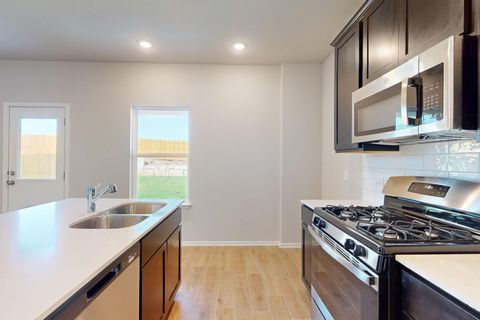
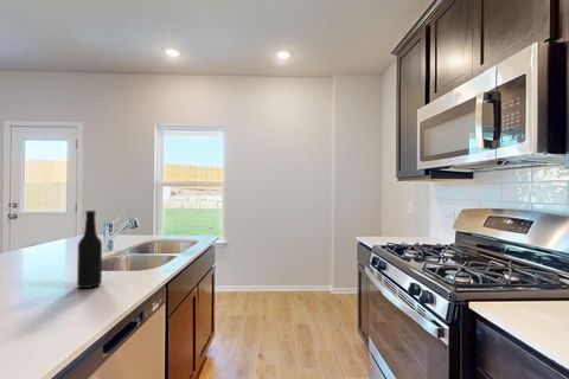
+ bottle (90, 248)
